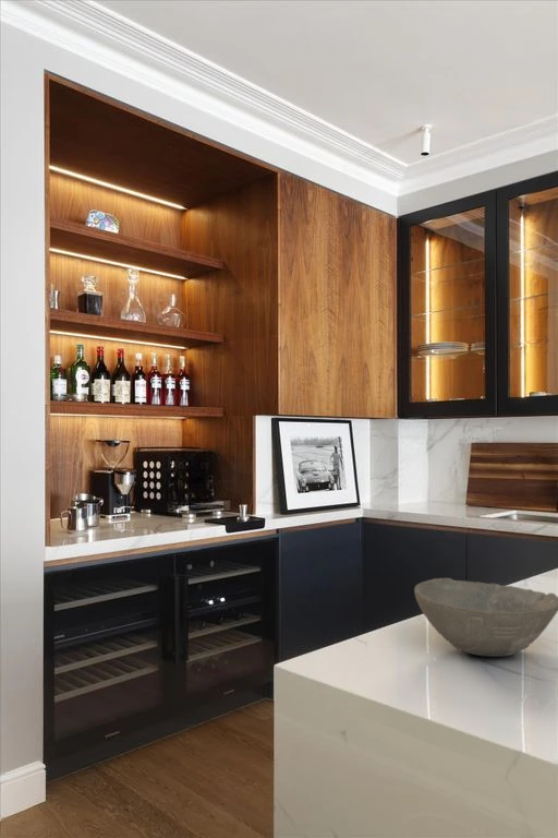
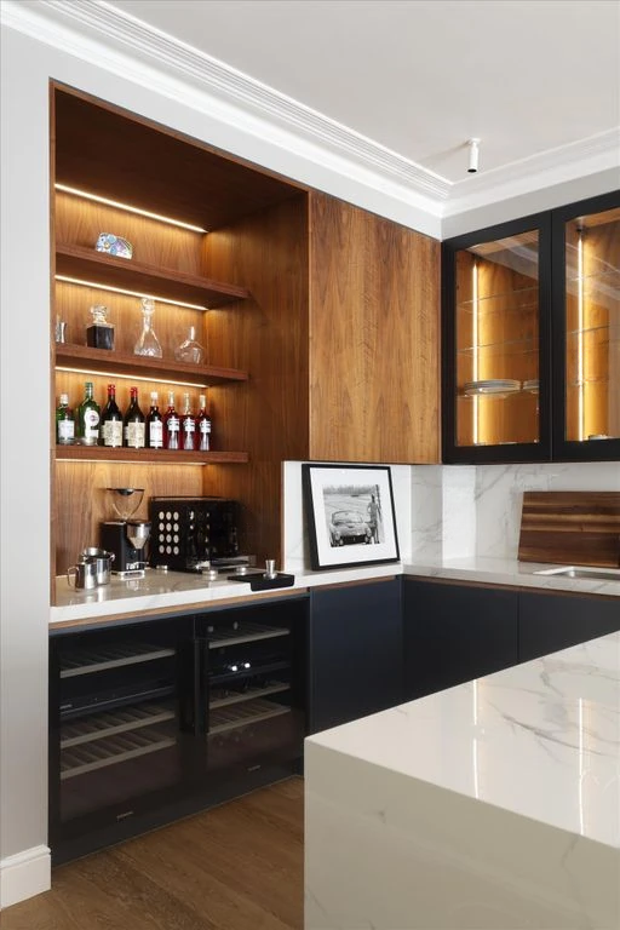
- bowl (487, 621)
